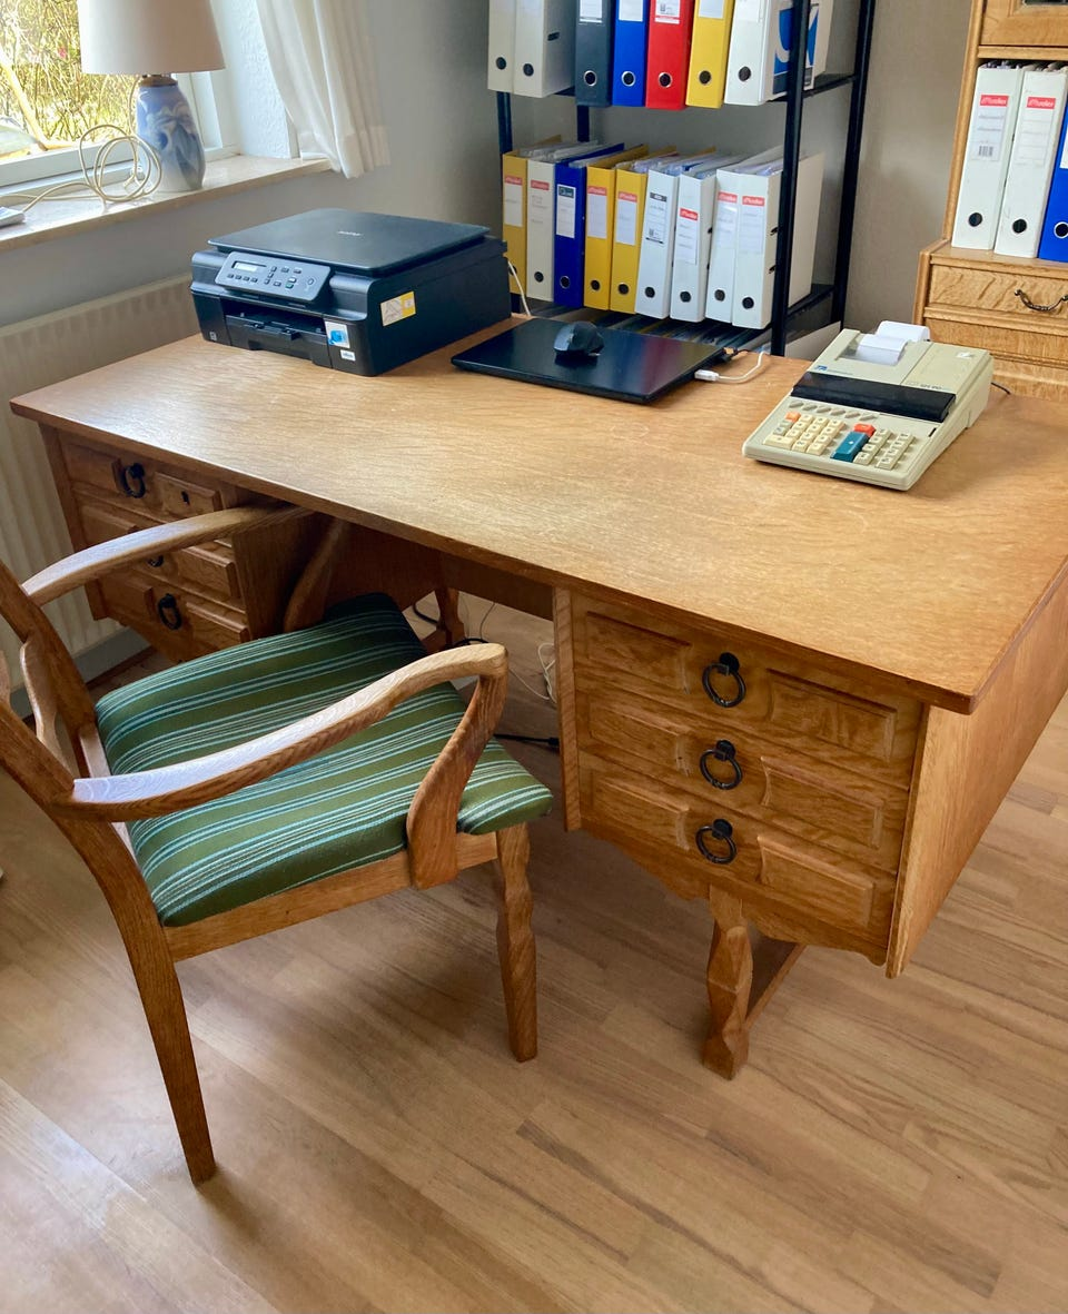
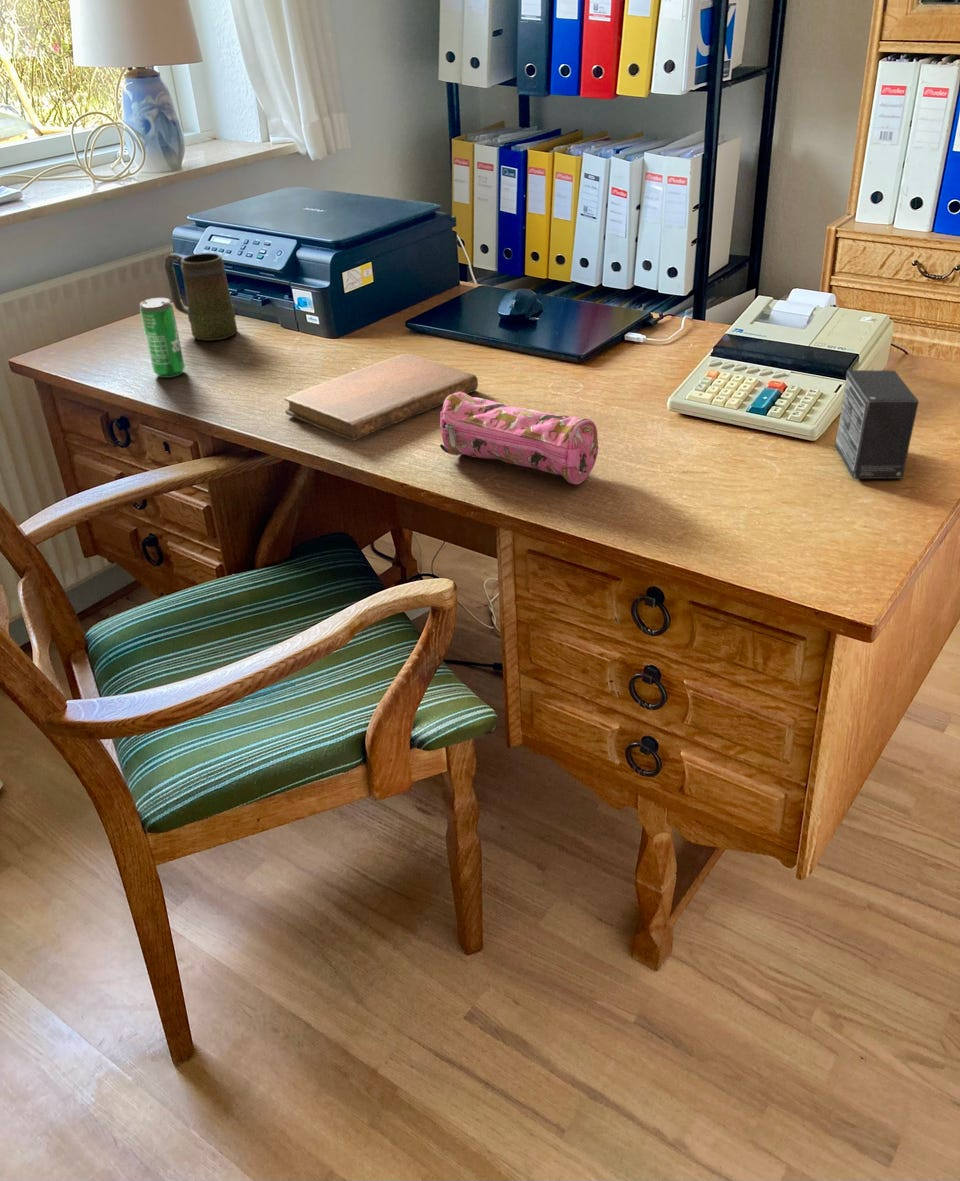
+ pencil case (518, 436)
+ notebook (382, 393)
+ small box (875, 423)
+ mug (199, 294)
+ beverage can (162, 338)
